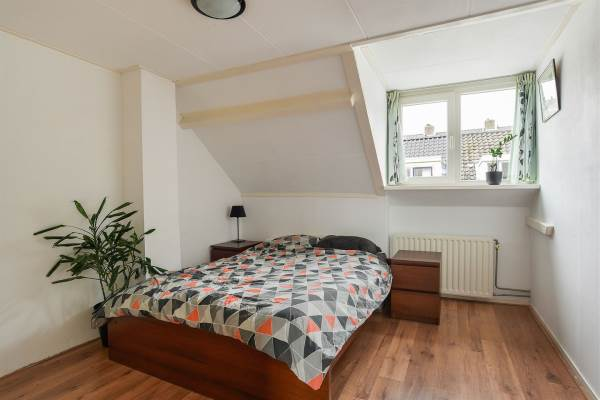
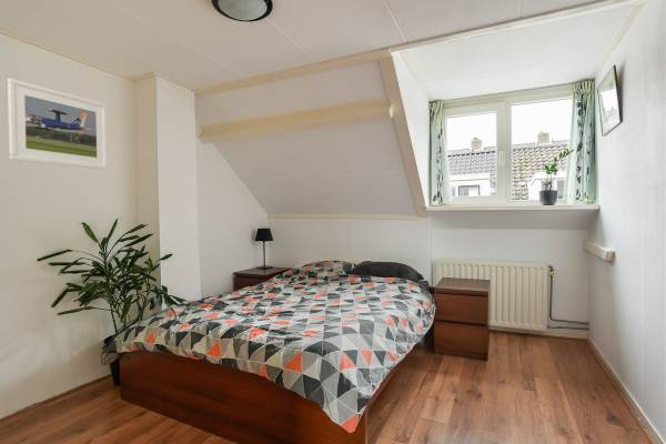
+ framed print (62, 129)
